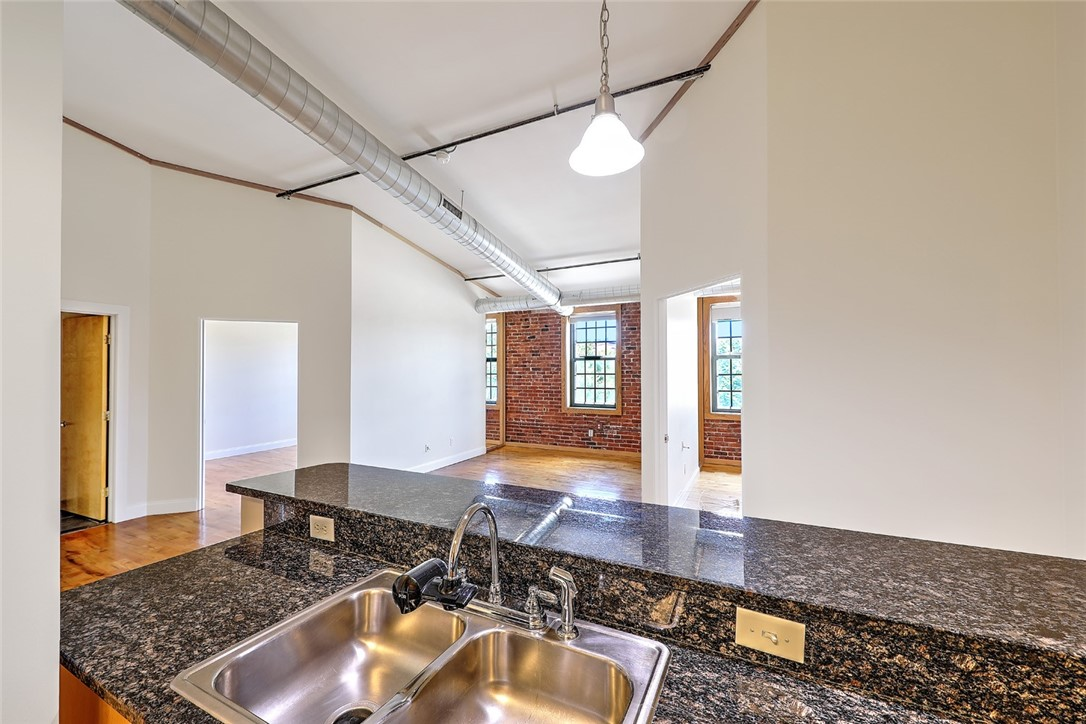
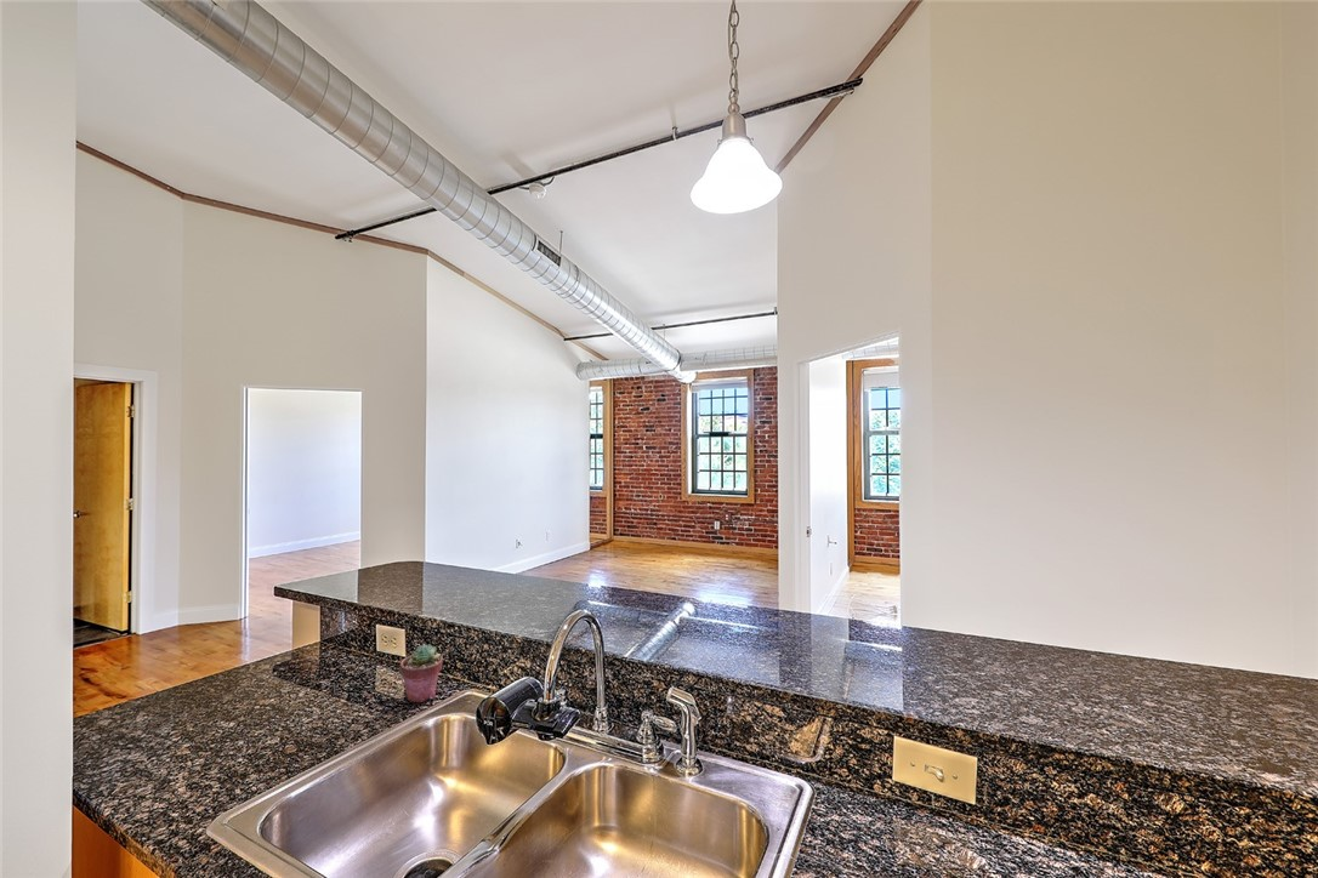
+ potted succulent (421, 671)
